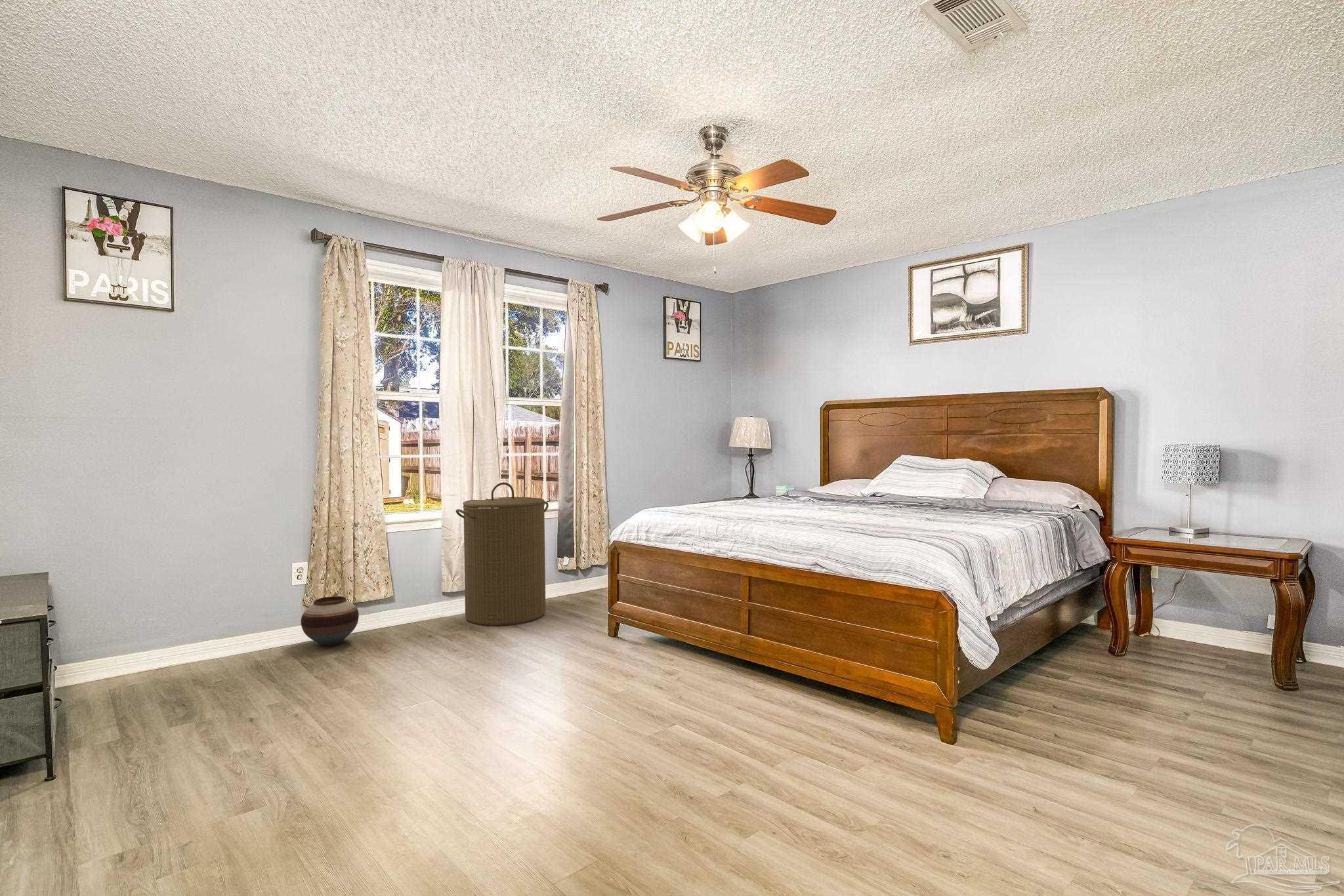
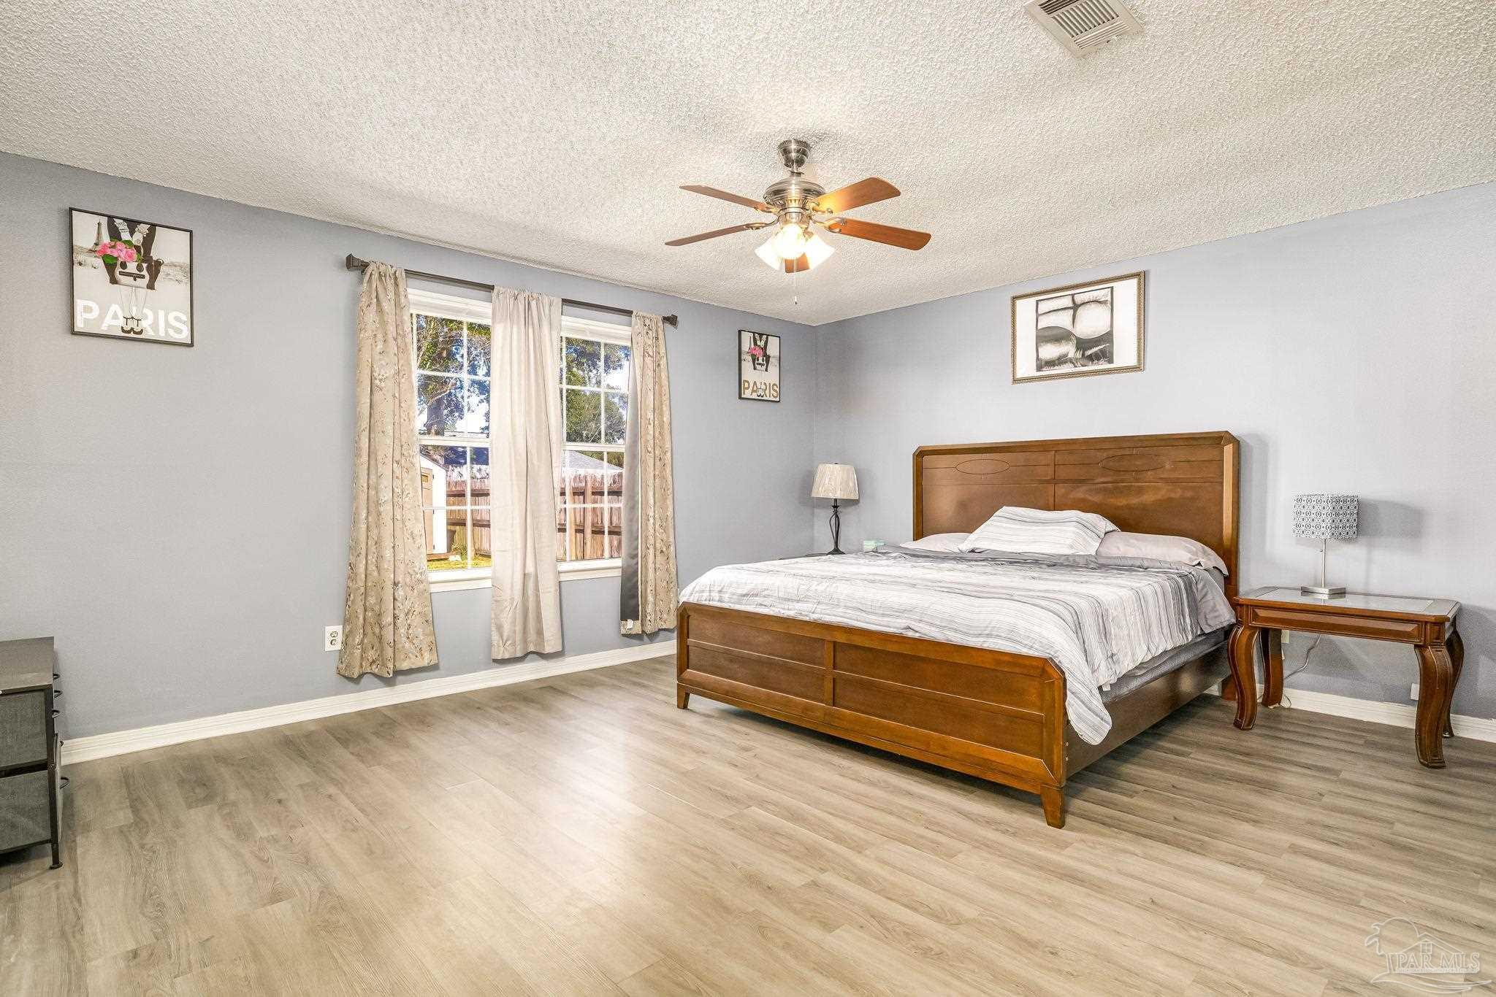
- vase (330, 621)
- laundry hamper (505, 548)
